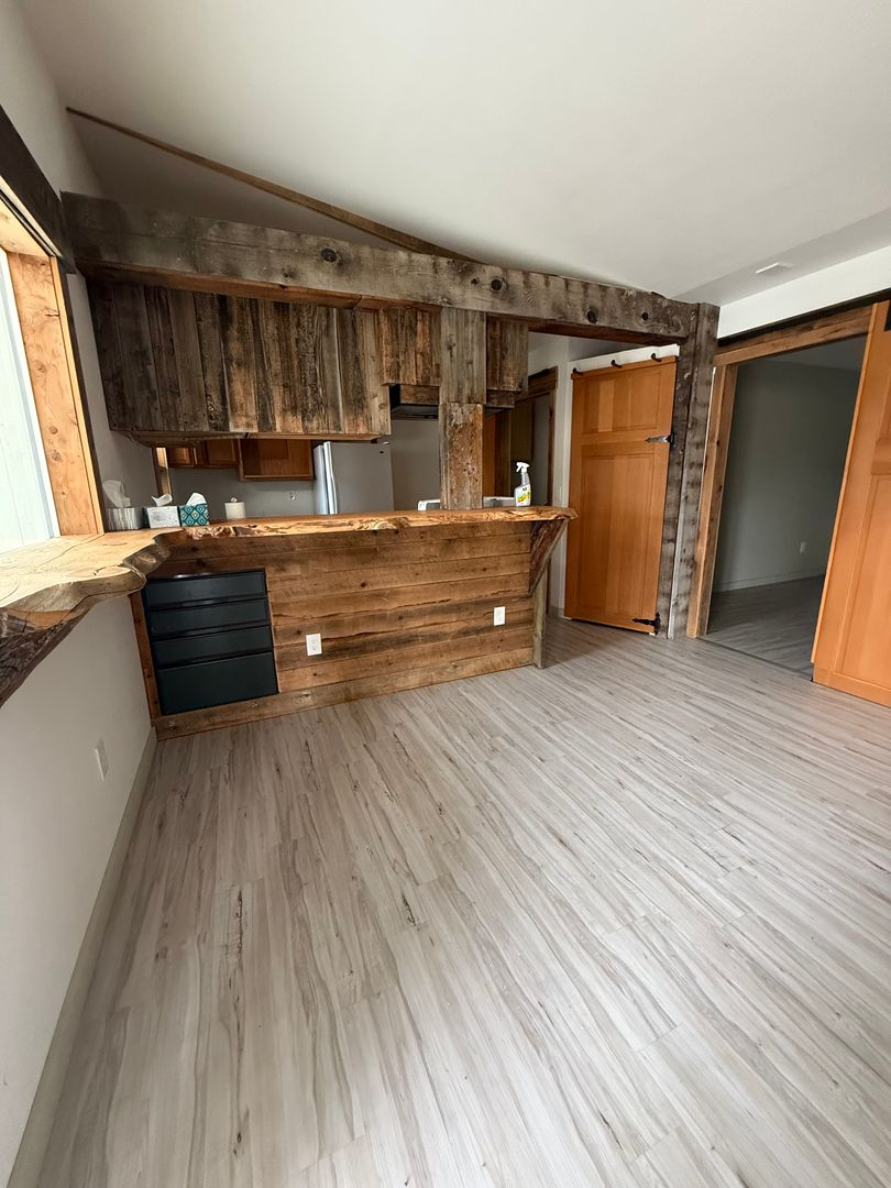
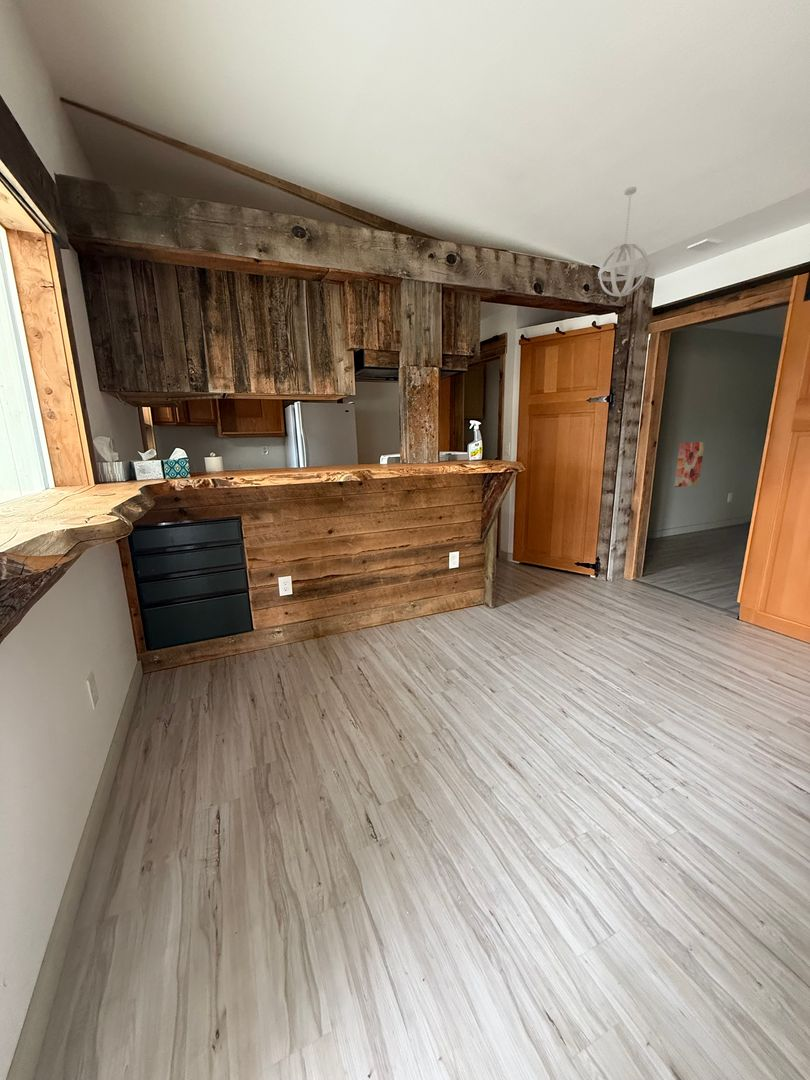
+ pendant light (625, 244)
+ wall art (689, 464)
